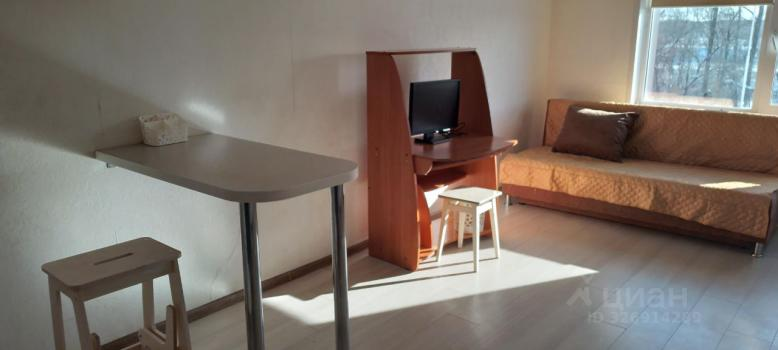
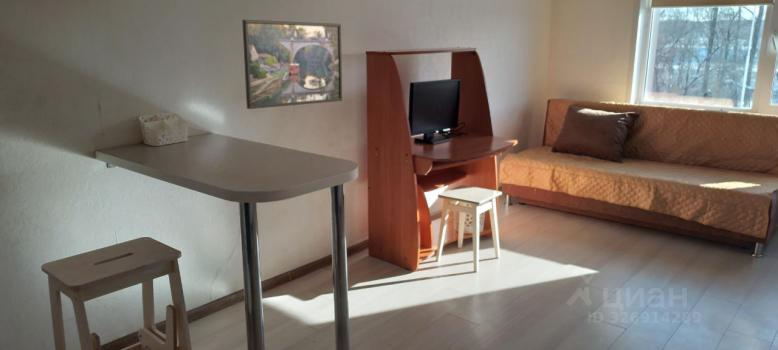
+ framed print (296, 63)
